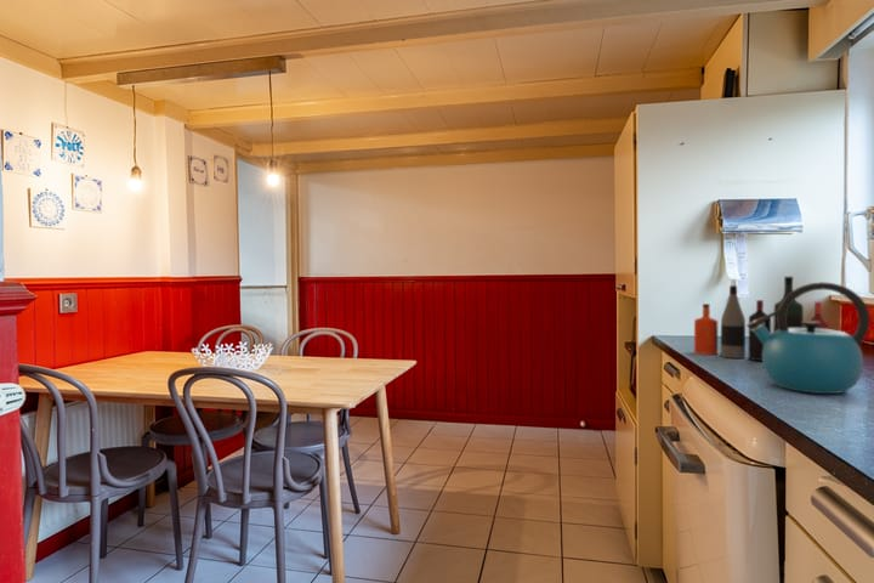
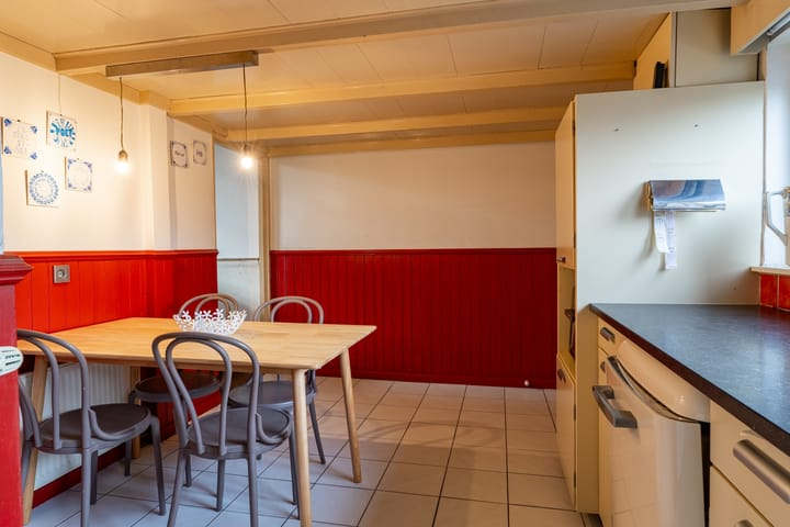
- kettle (805, 334)
- bottle collection (755, 317)
